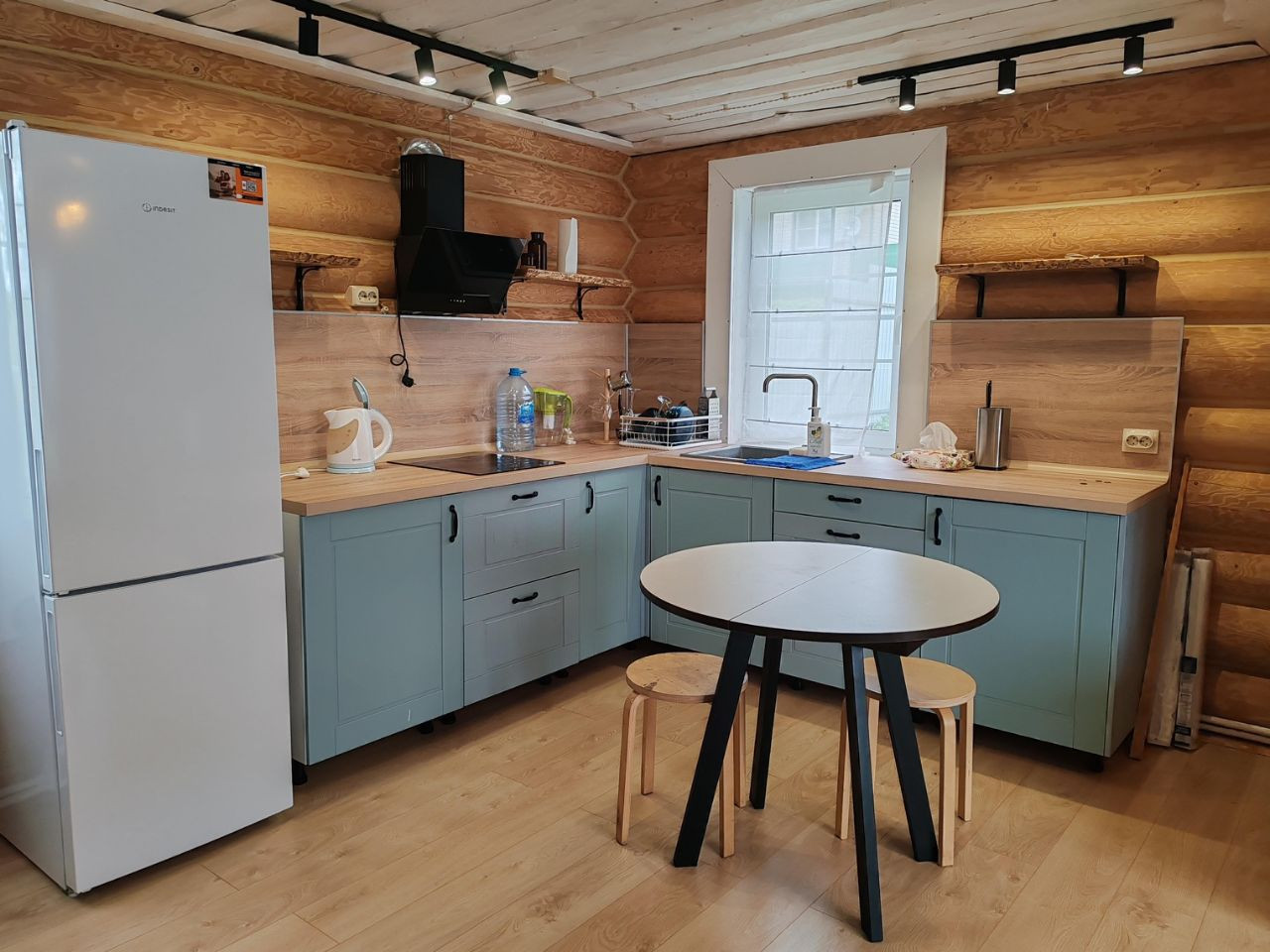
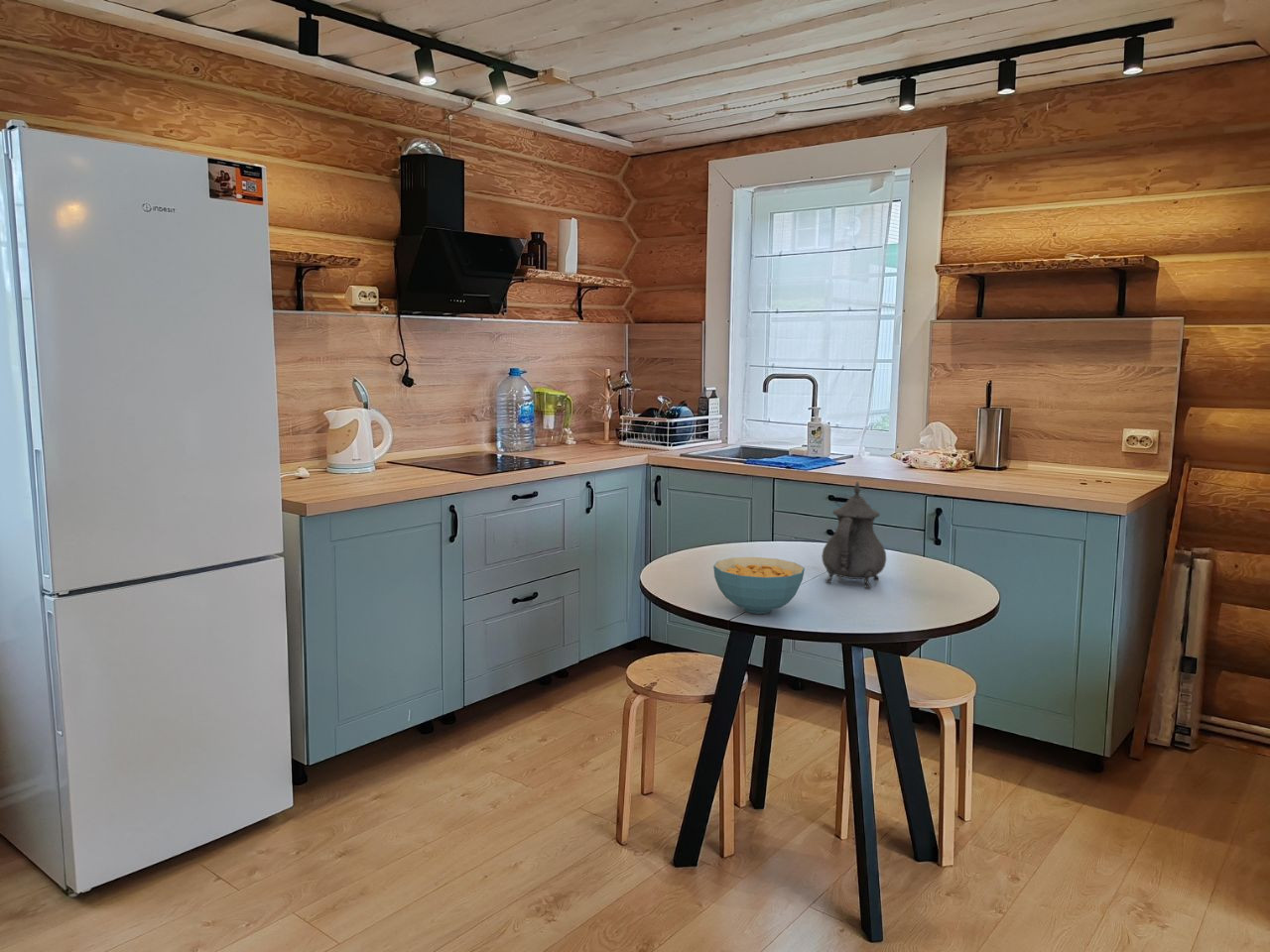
+ teapot (855, 531)
+ cereal bowl (758, 588)
